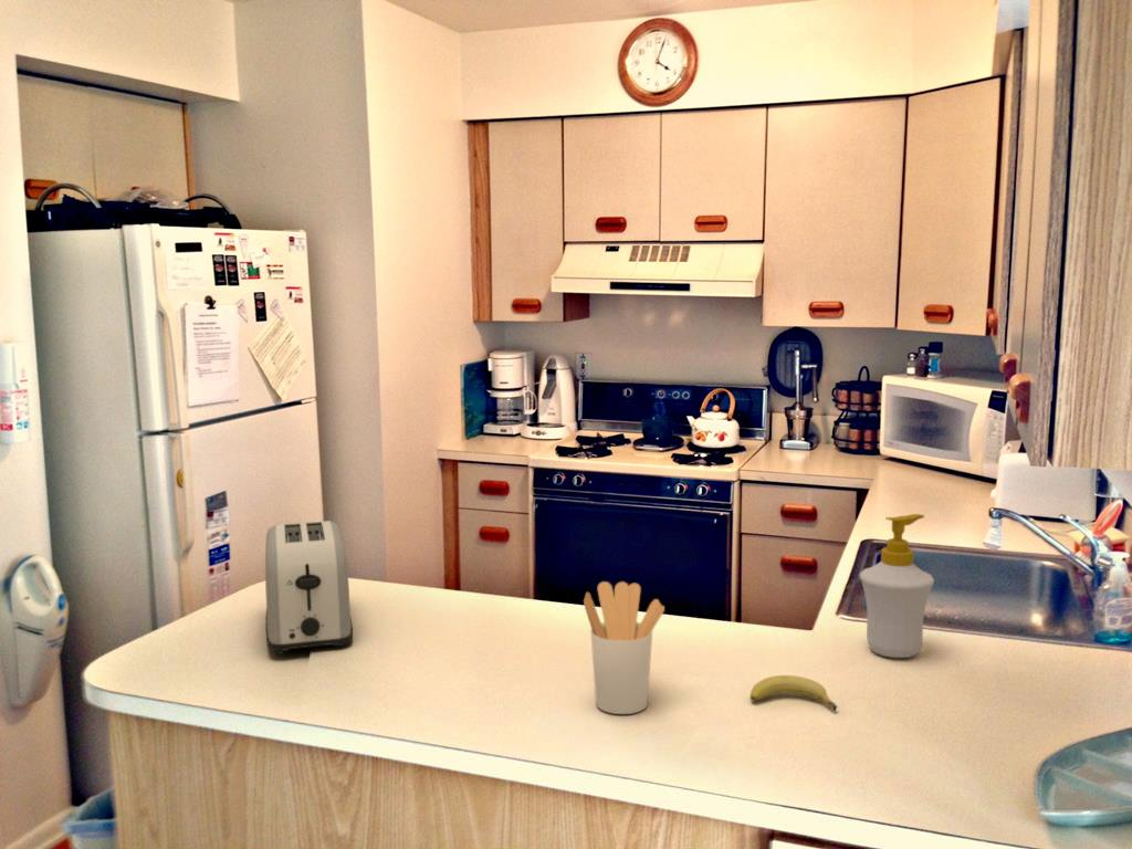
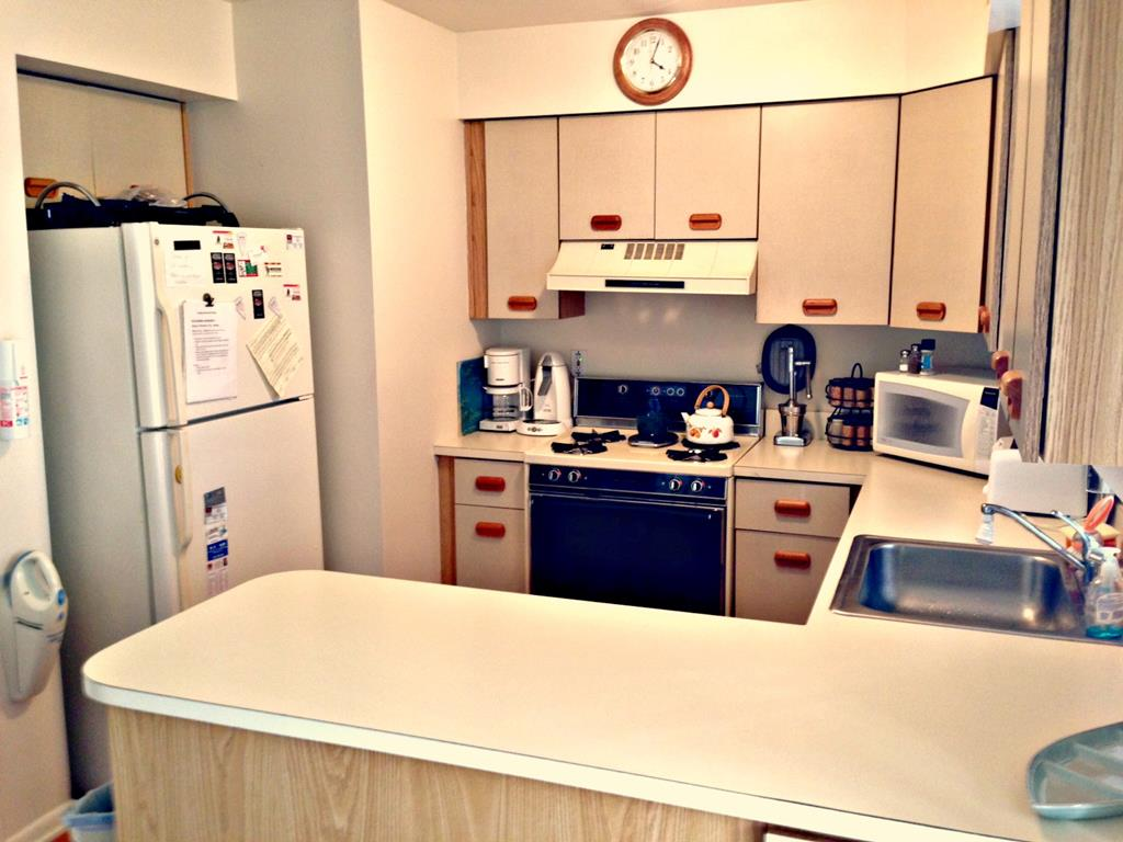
- toaster (306, 580)
- fruit (793, 690)
- soap bottle (895, 584)
- utensil holder (620, 643)
